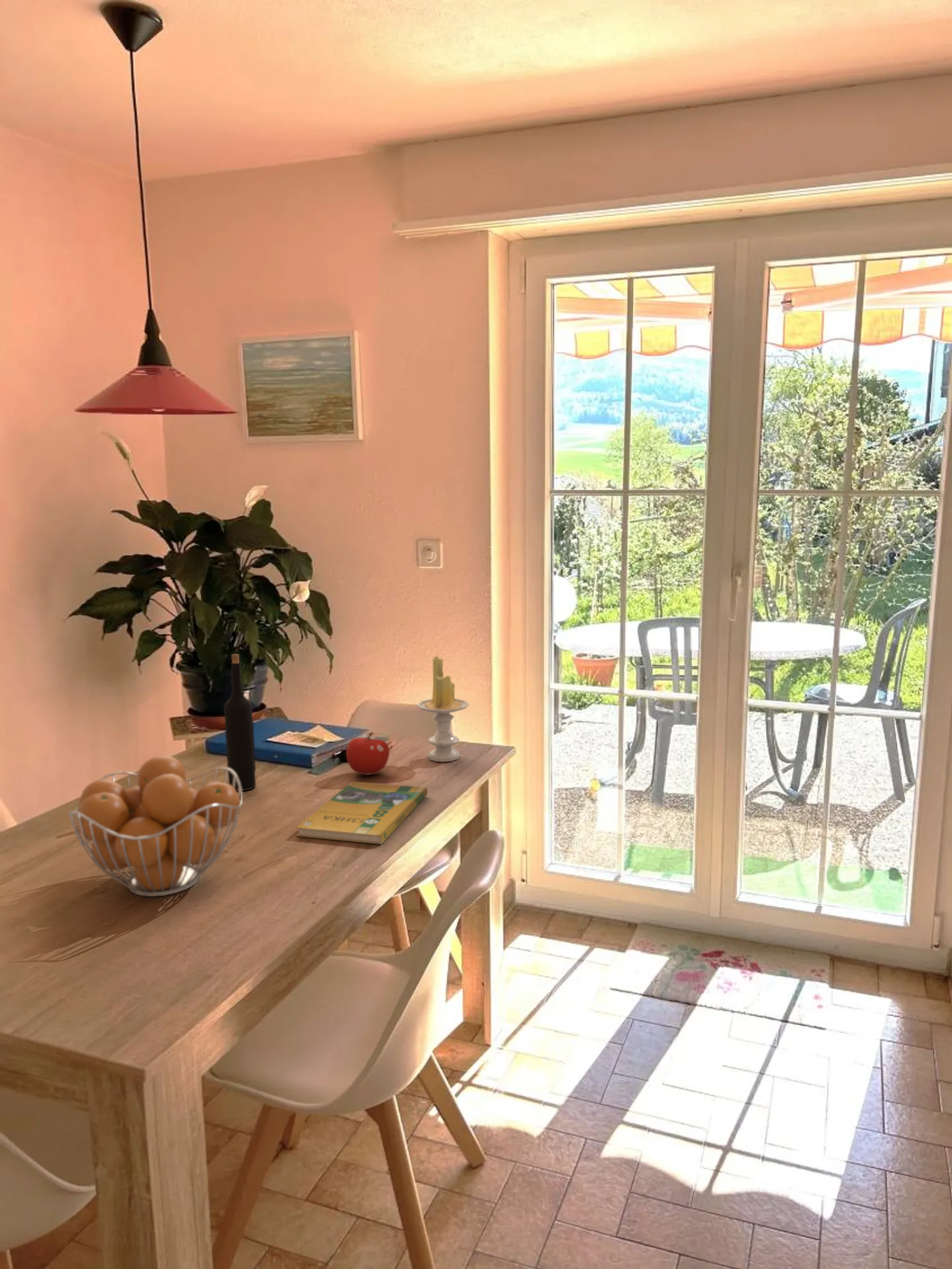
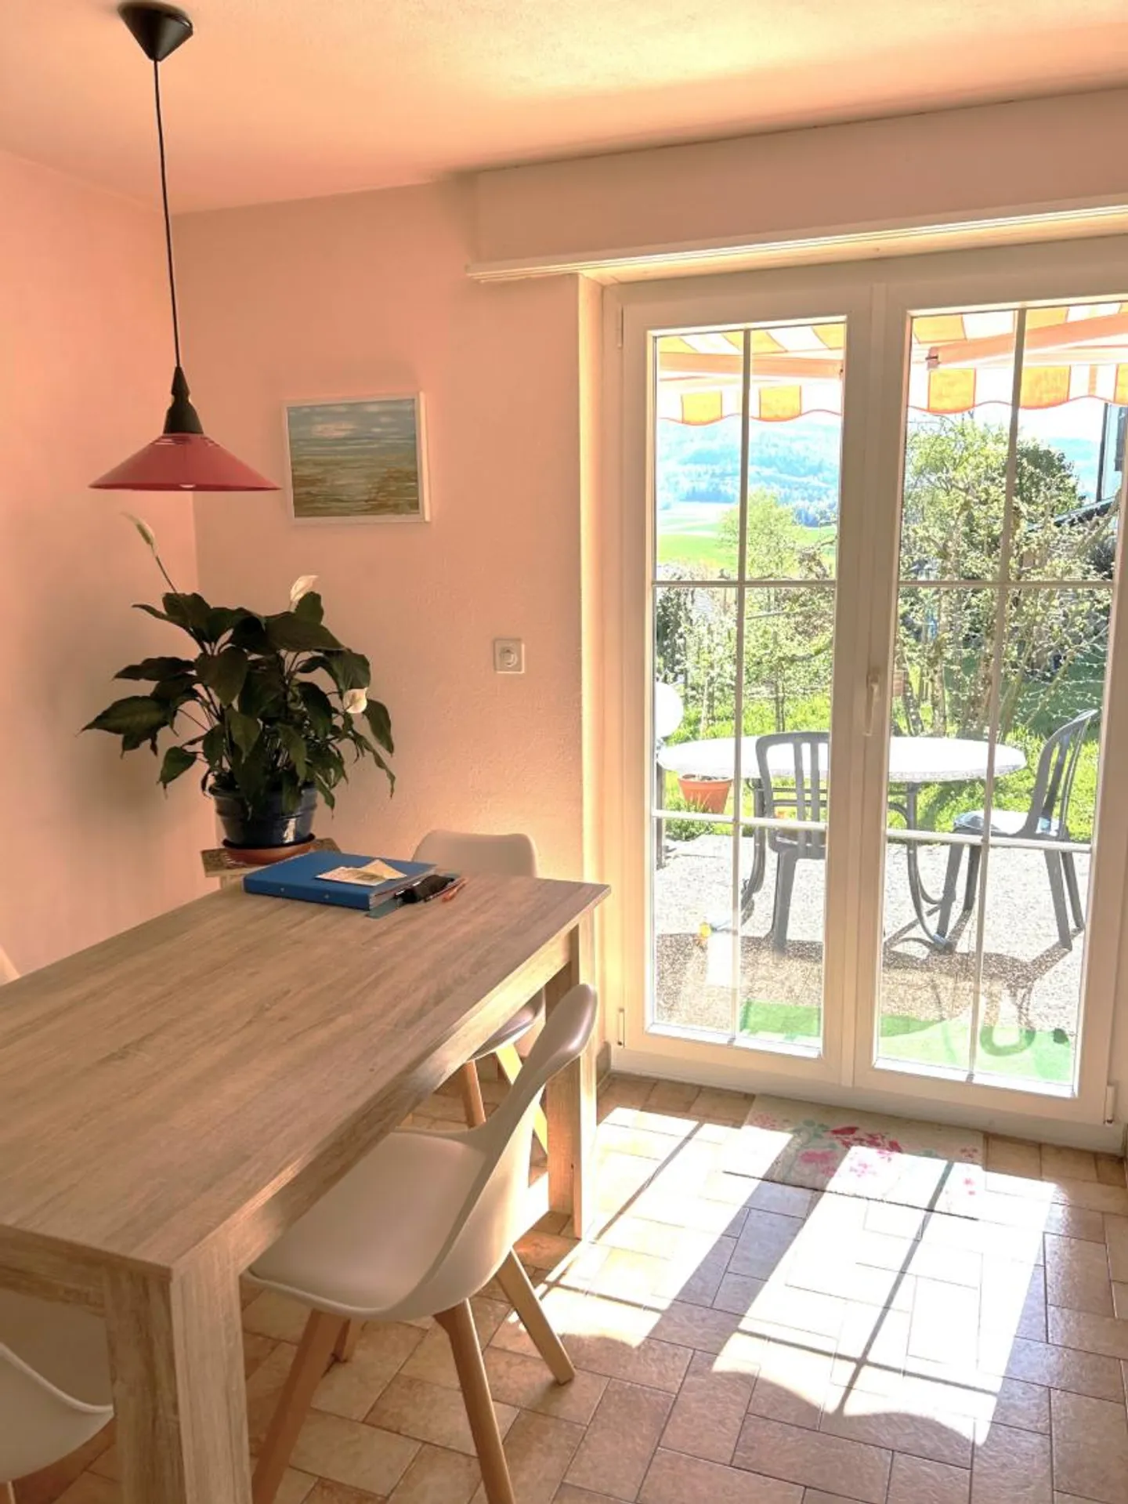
- fruit (368, 753)
- wine bottle (239, 721)
- booklet (366, 810)
- candle (443, 708)
- fruit basket (160, 824)
